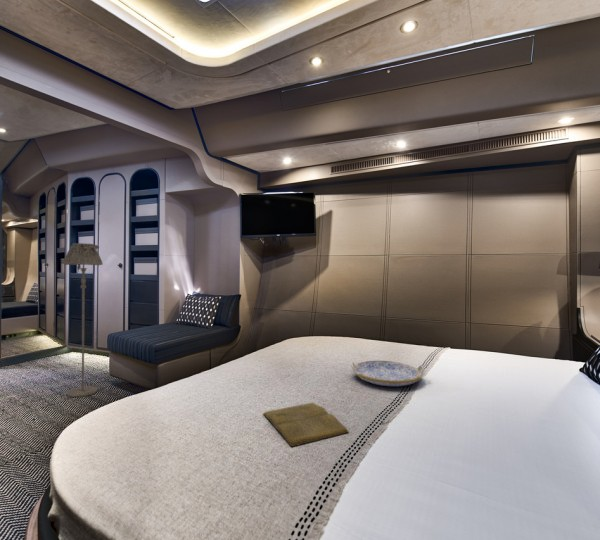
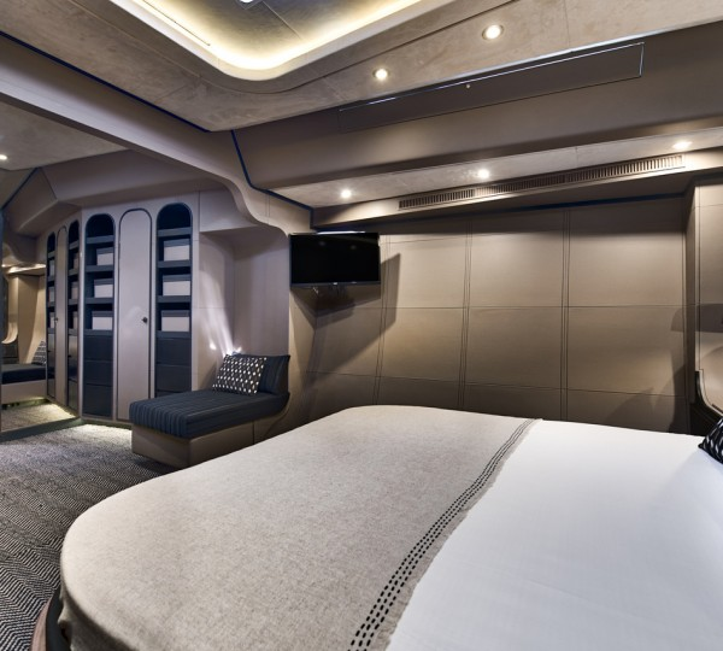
- book (303, 419)
- serving tray (386, 371)
- floor lamp (82, 318)
